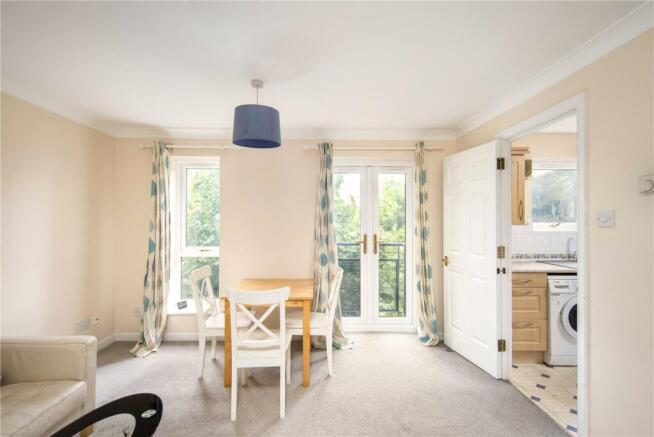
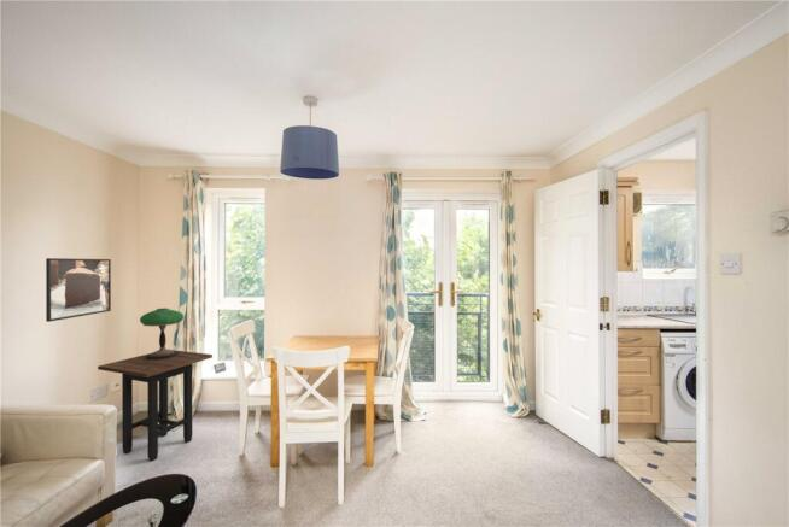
+ table lamp (162, 332)
+ side table (157, 403)
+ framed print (81, 287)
